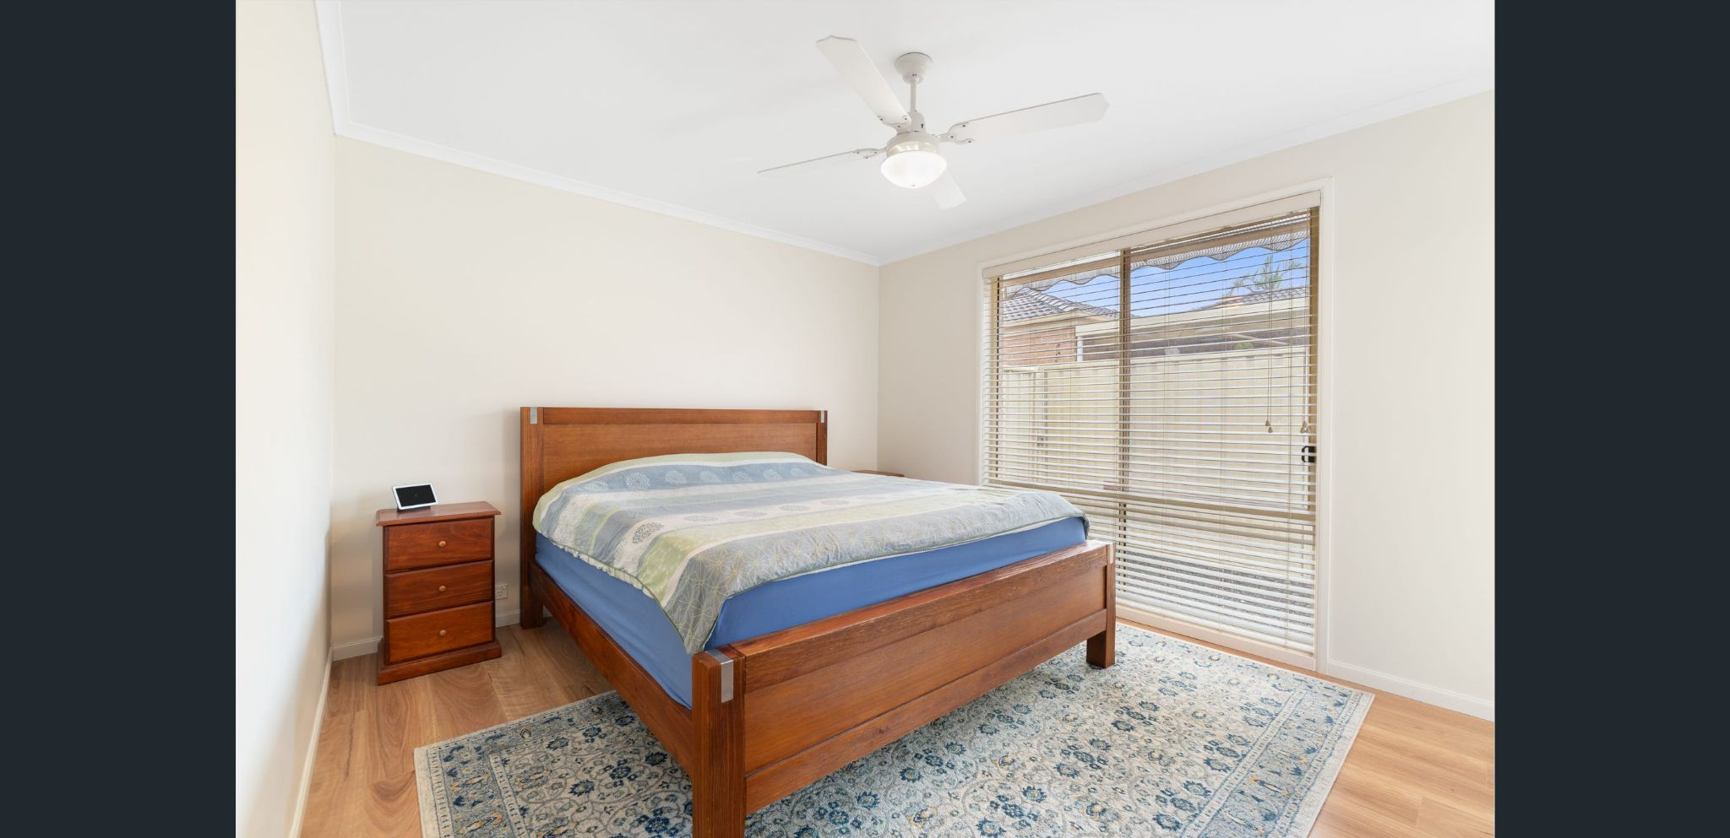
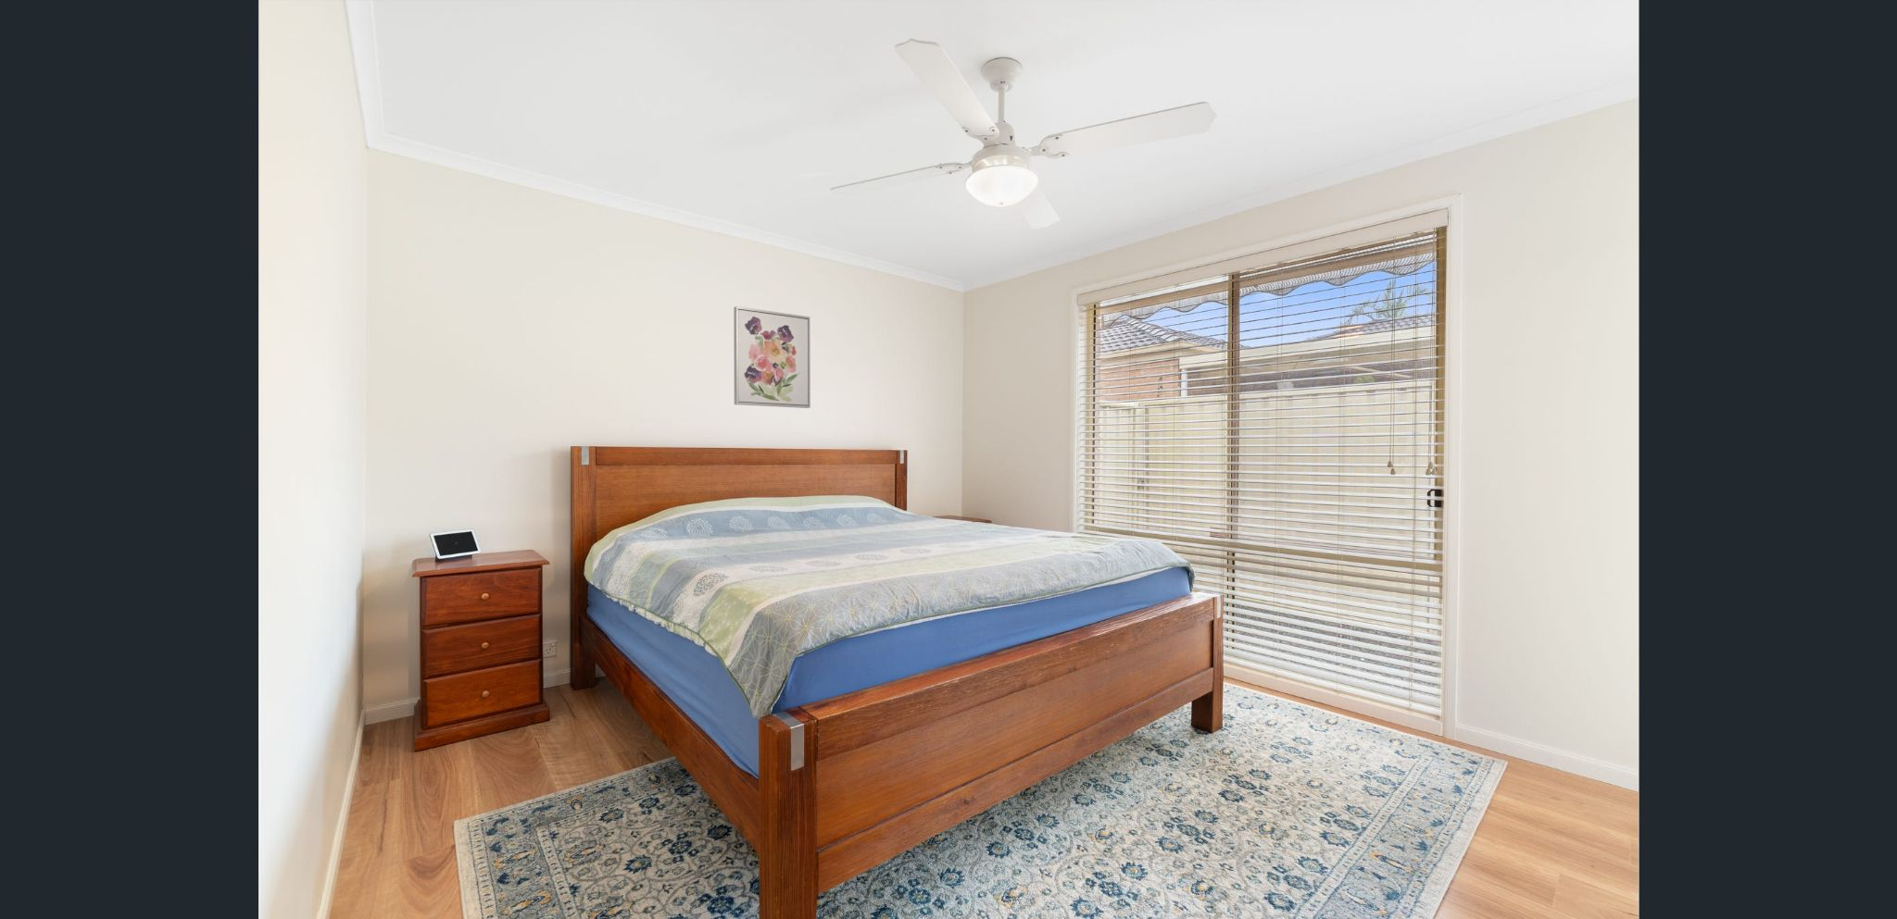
+ wall art (773, 359)
